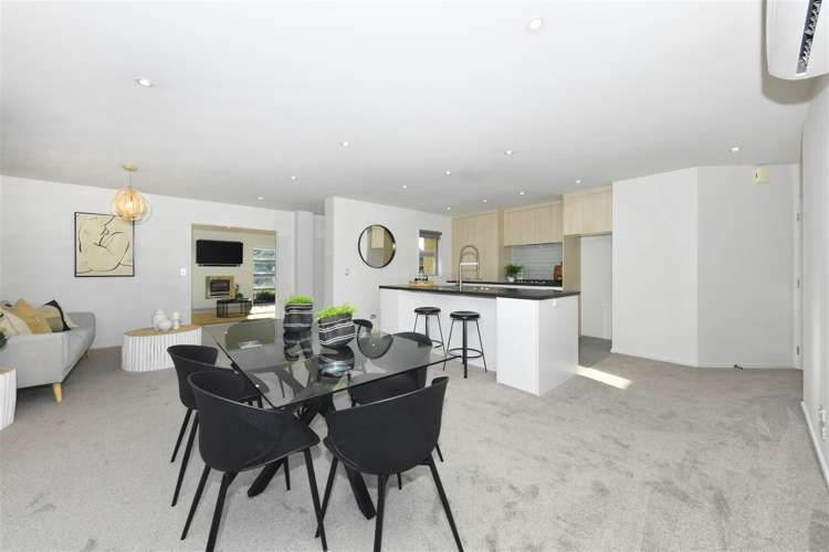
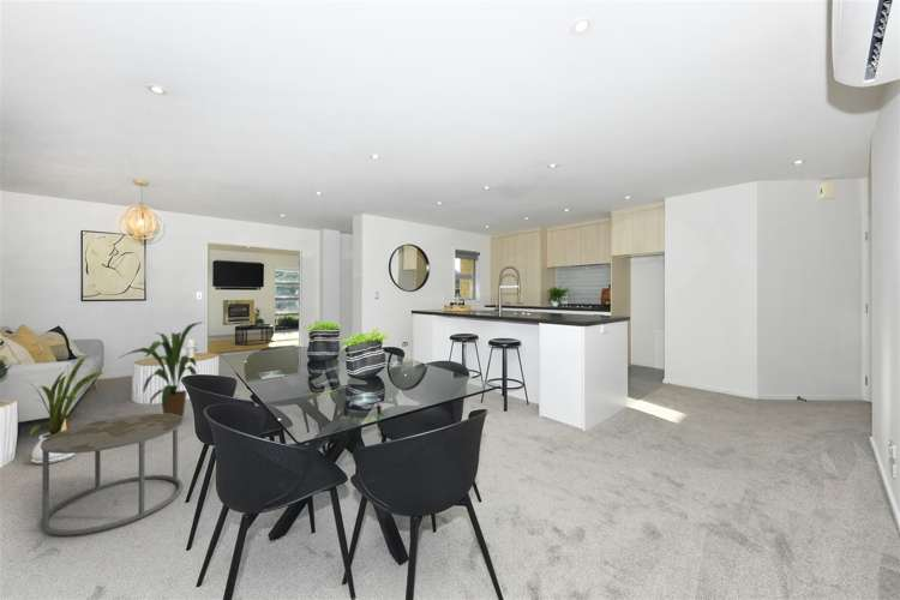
+ side table (118, 480)
+ house plant (163, 372)
+ house plant (60, 408)
